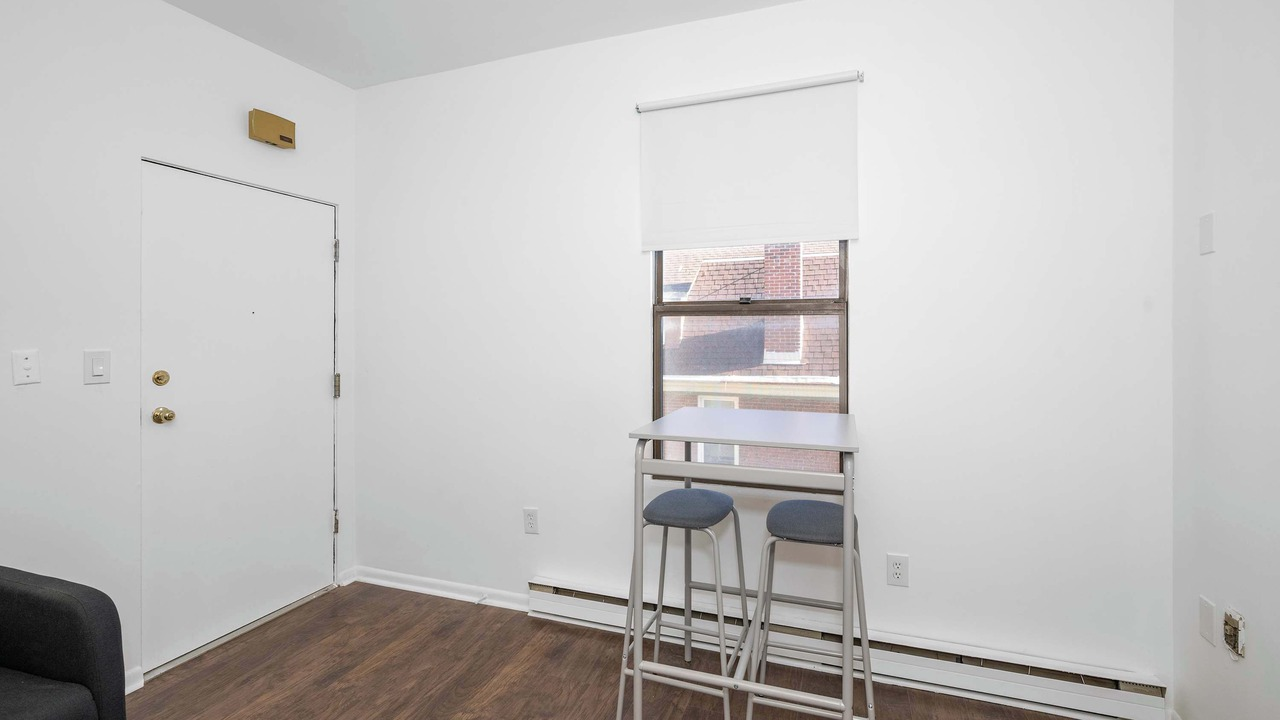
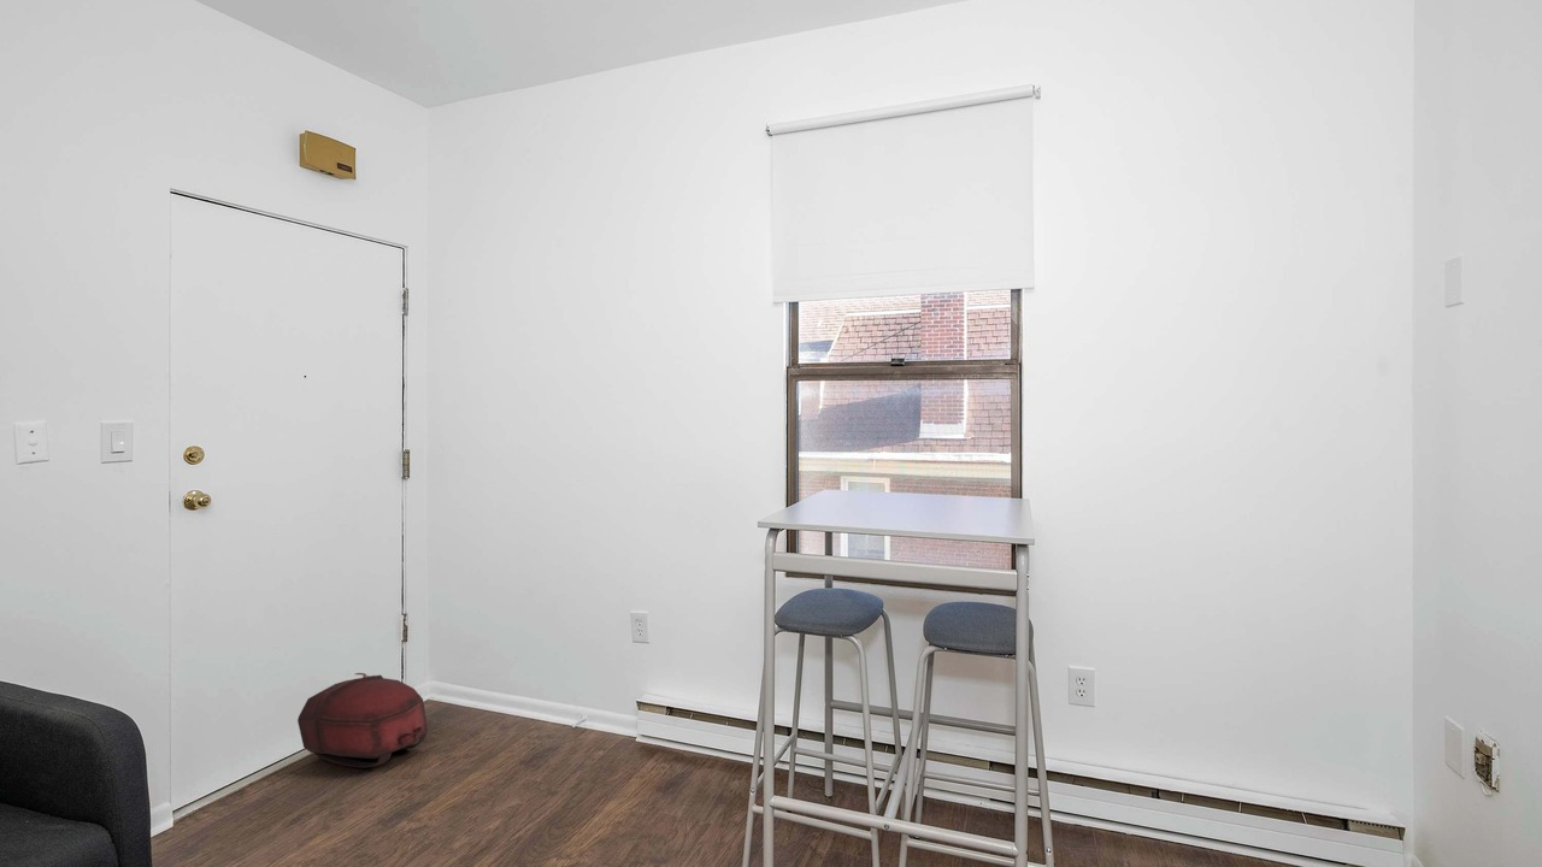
+ backpack (375, 719)
